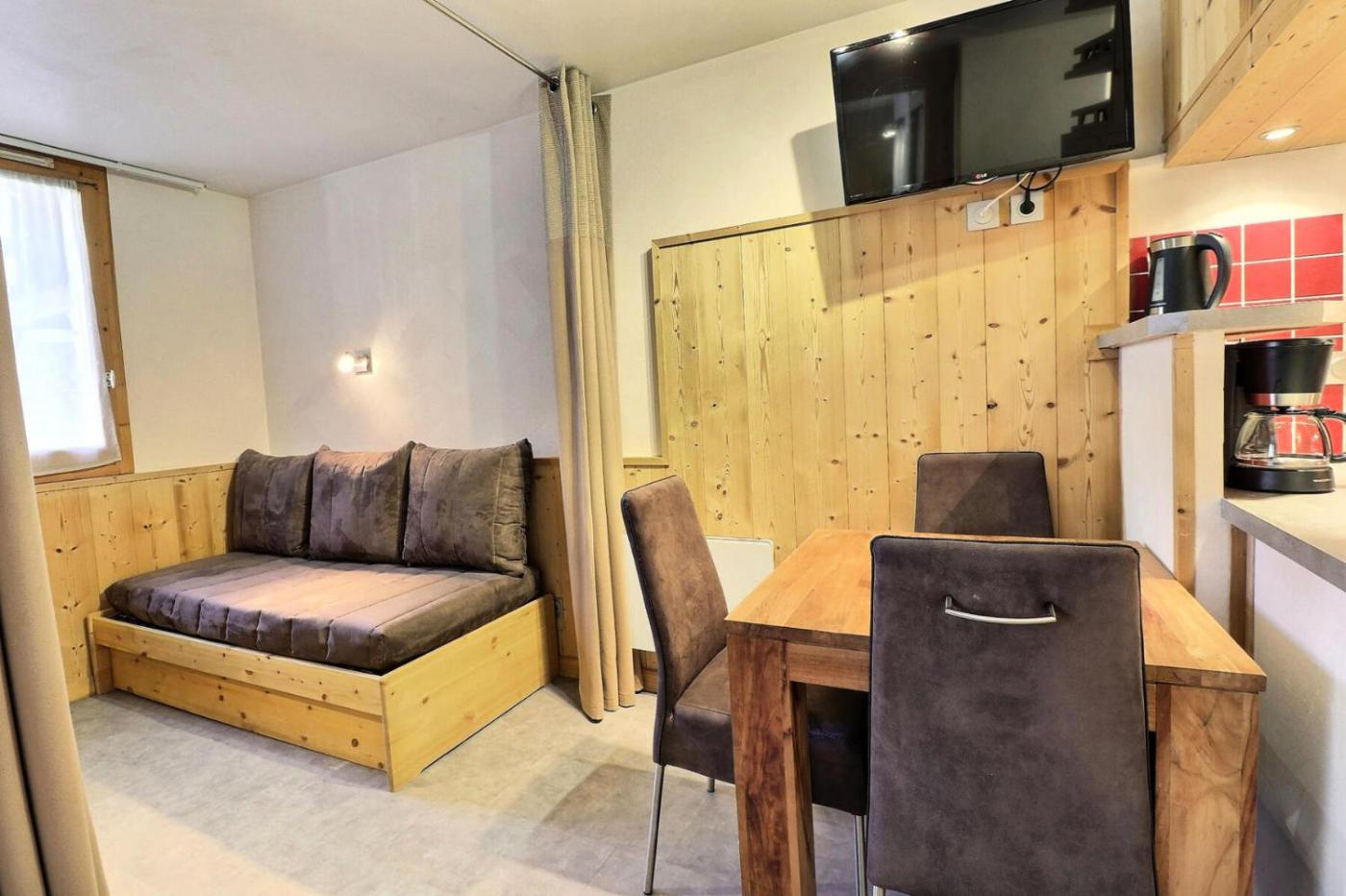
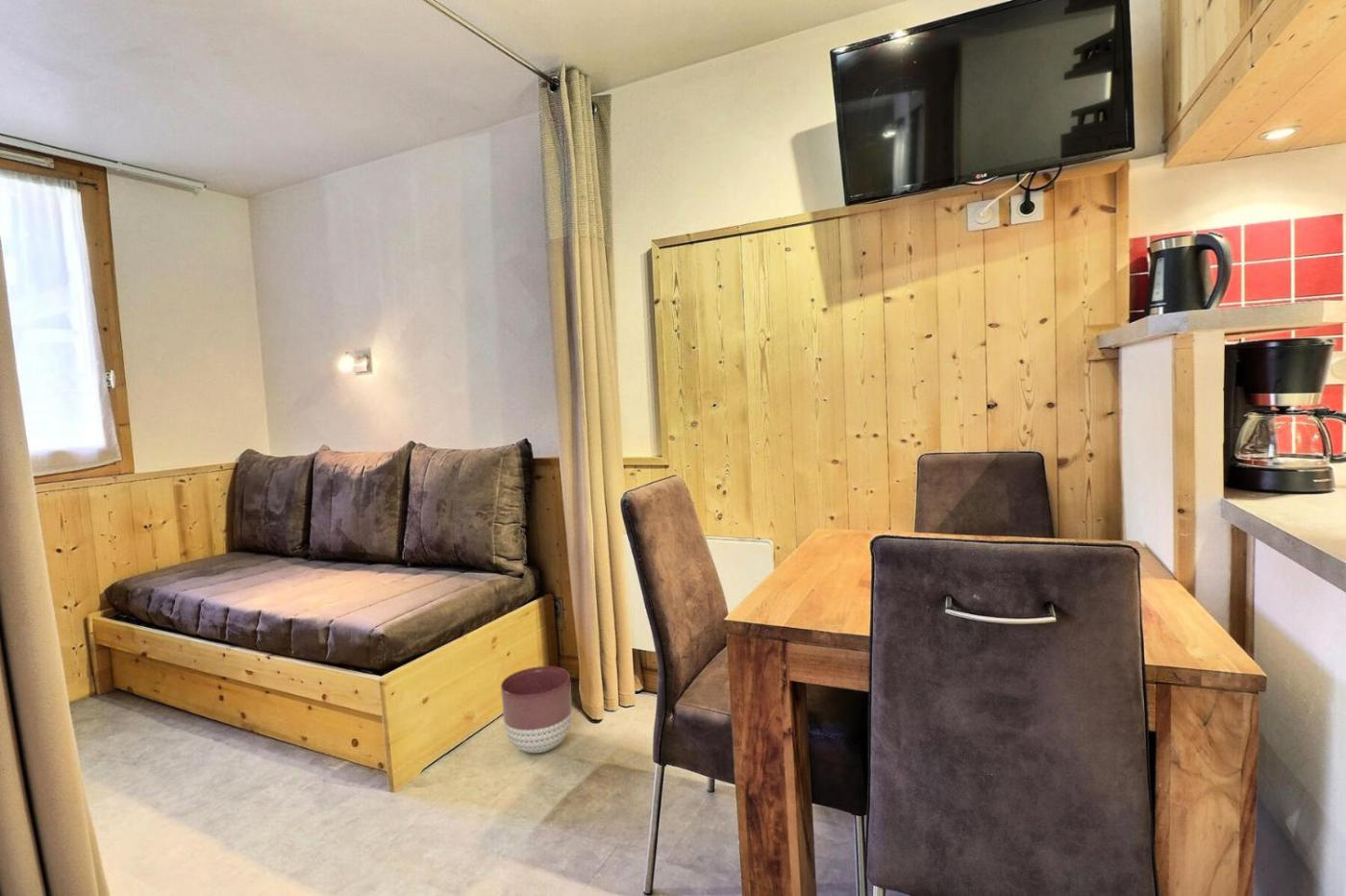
+ planter (537, 712)
